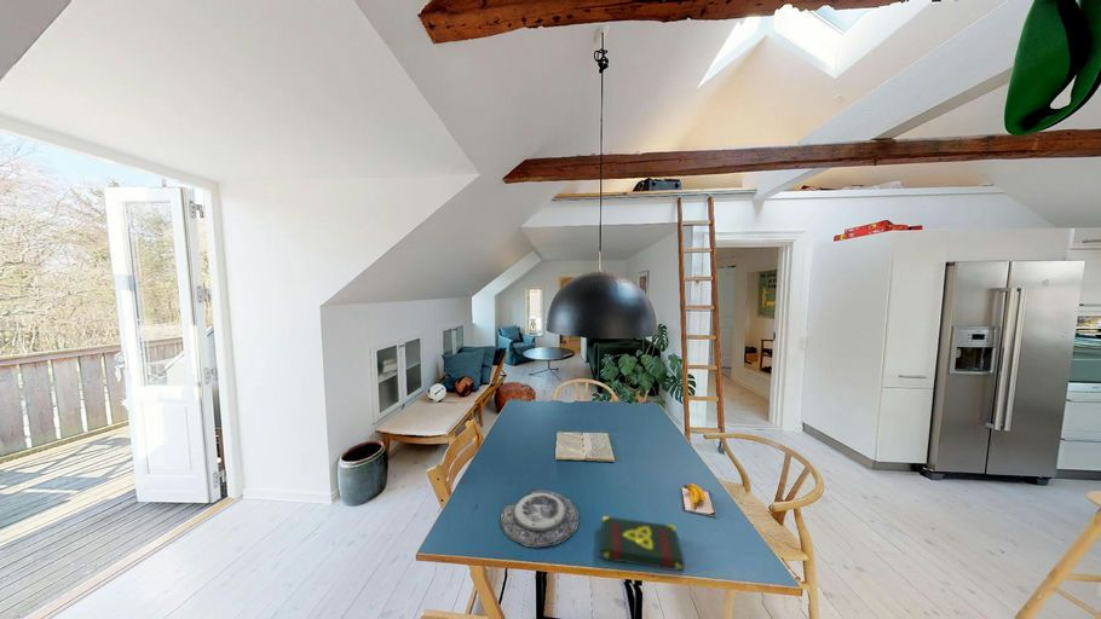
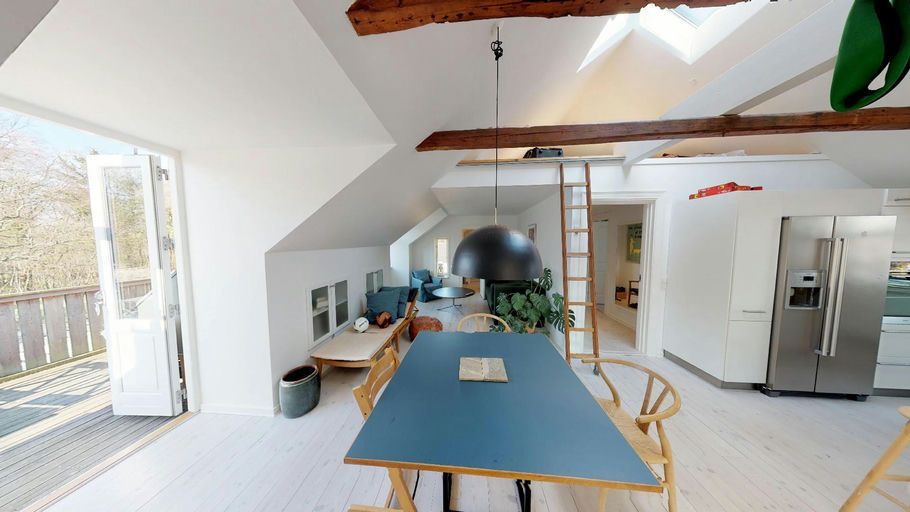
- book (639, 542)
- banana (697, 496)
- plate (540, 511)
